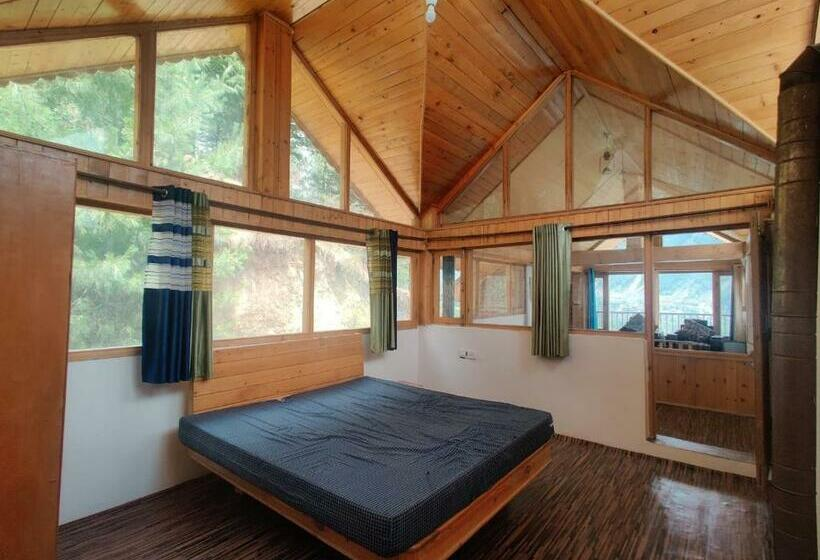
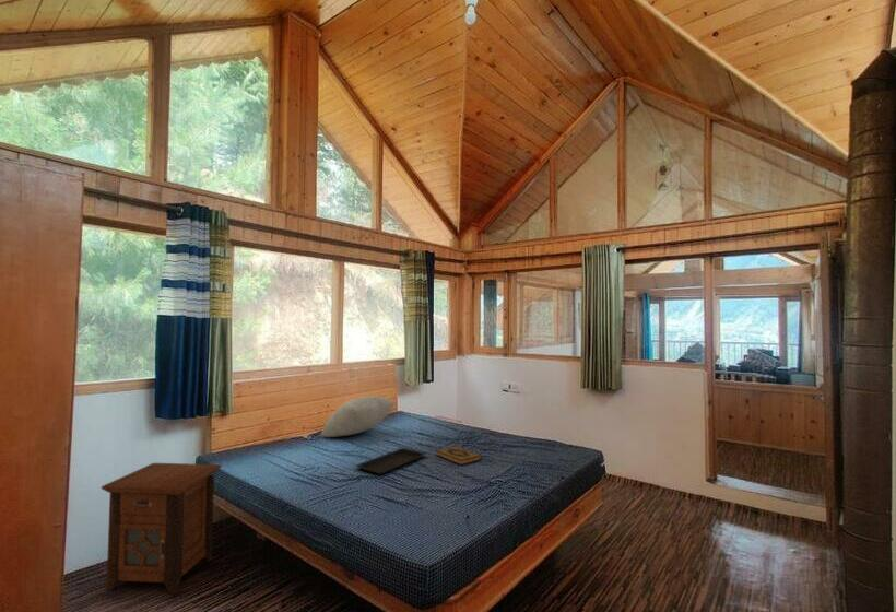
+ serving tray (392, 461)
+ nightstand (164, 523)
+ pillow (357, 415)
+ hardback book (458, 455)
